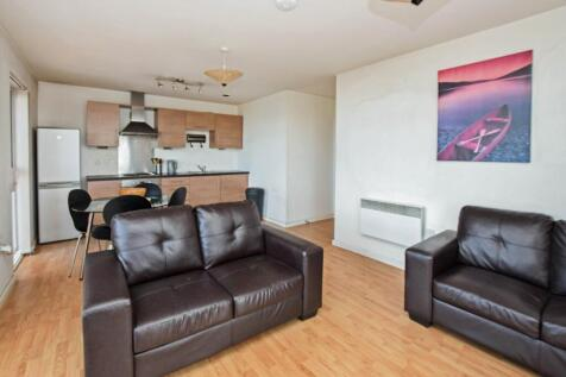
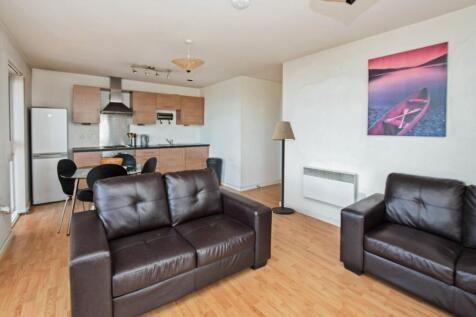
+ floor lamp (282, 166)
